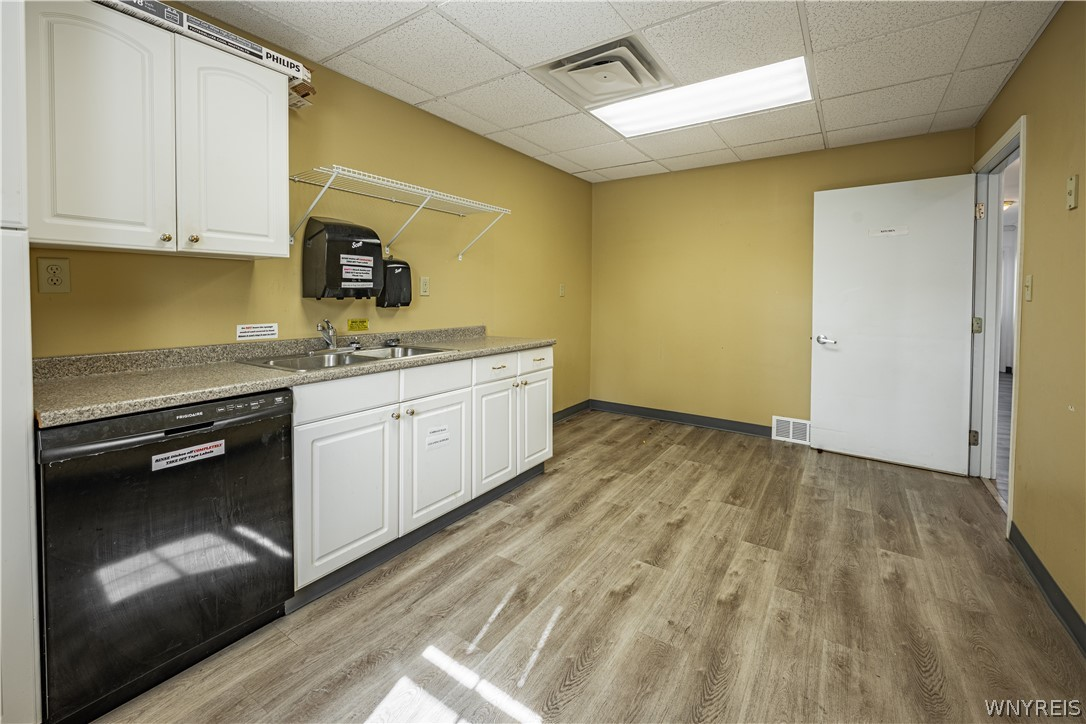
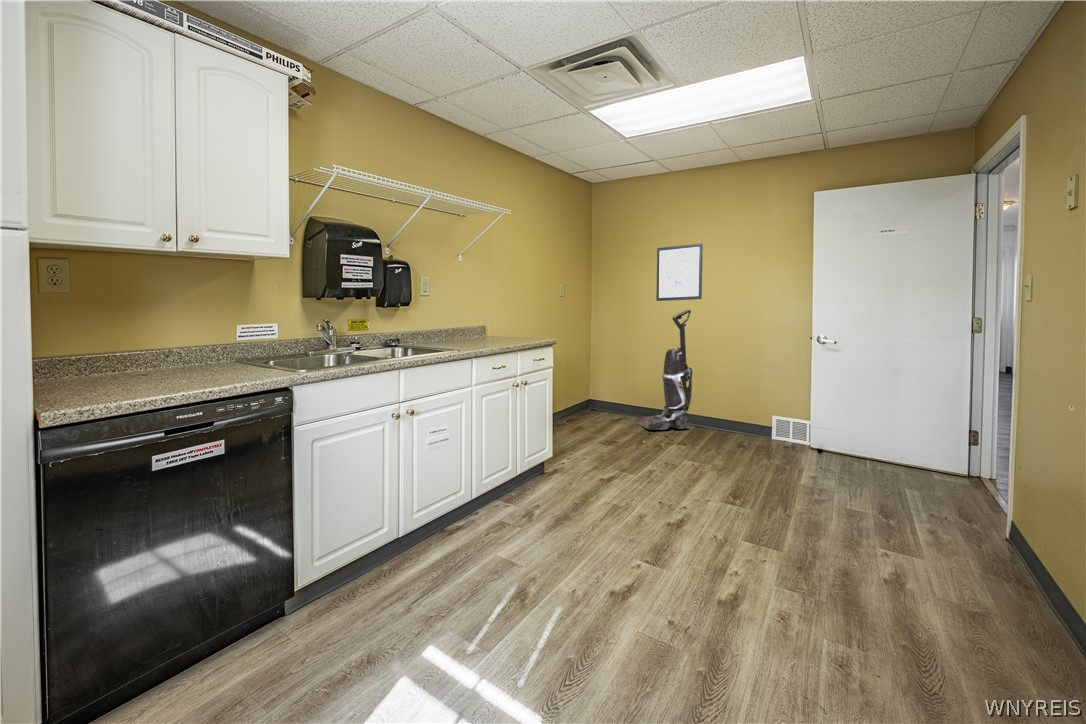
+ wall art (678, 273)
+ vacuum cleaner (664, 368)
